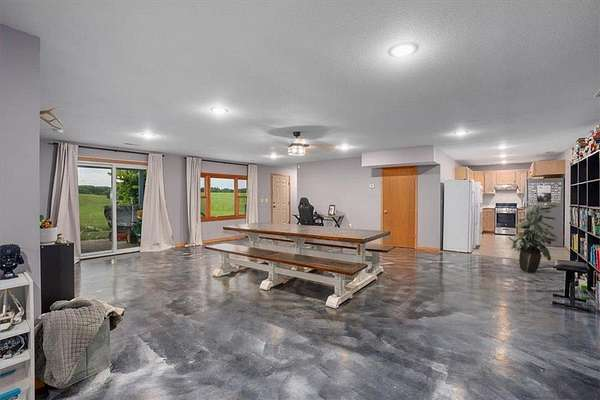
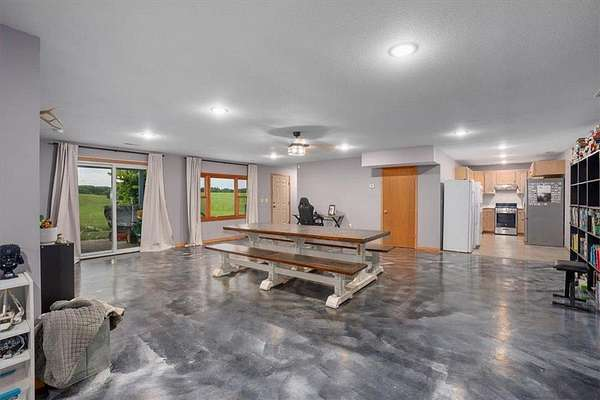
- indoor plant (533, 236)
